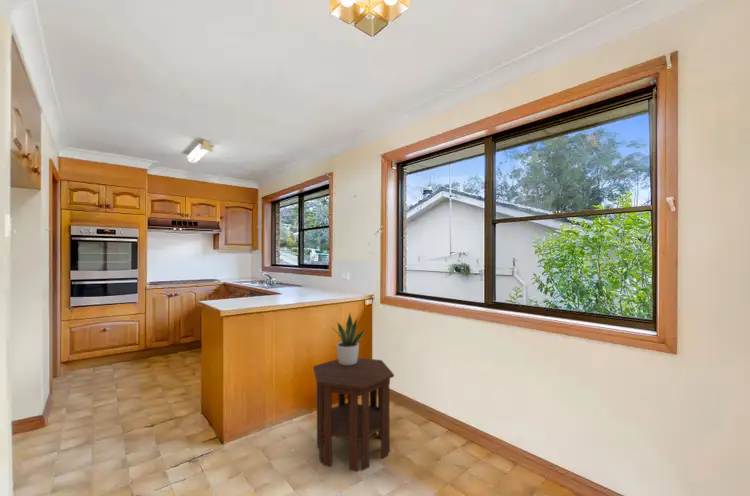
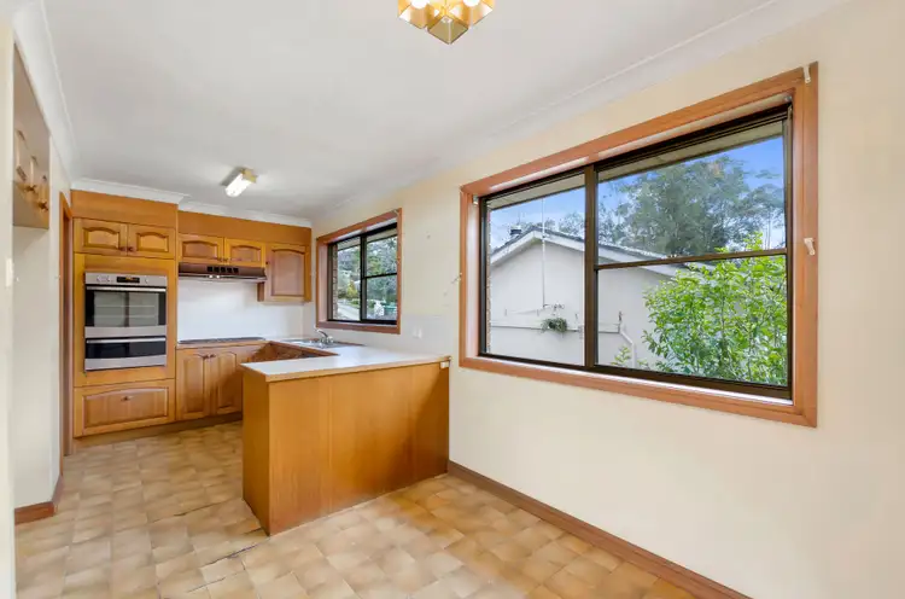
- potted plant (347, 337)
- side table (352, 408)
